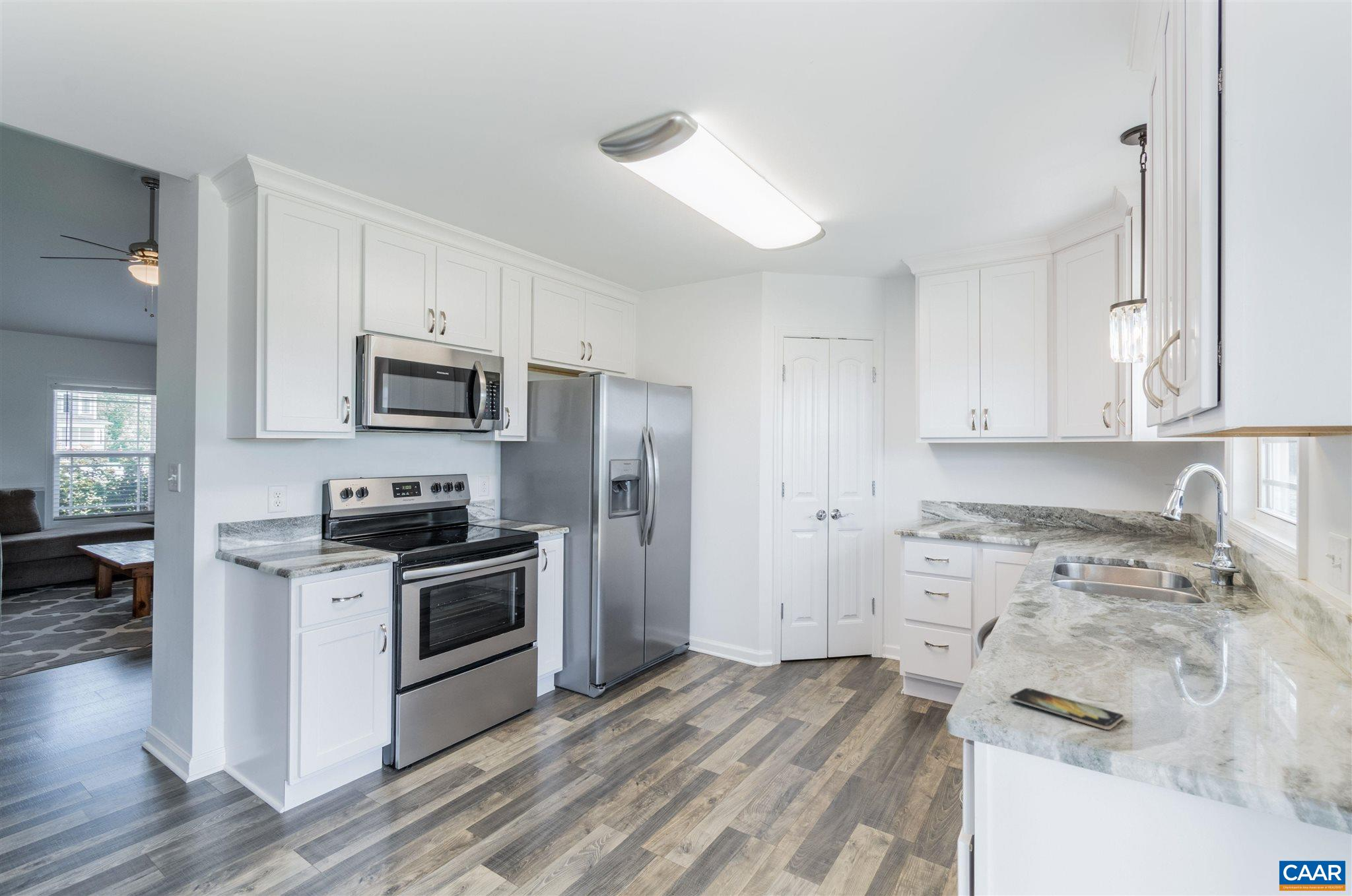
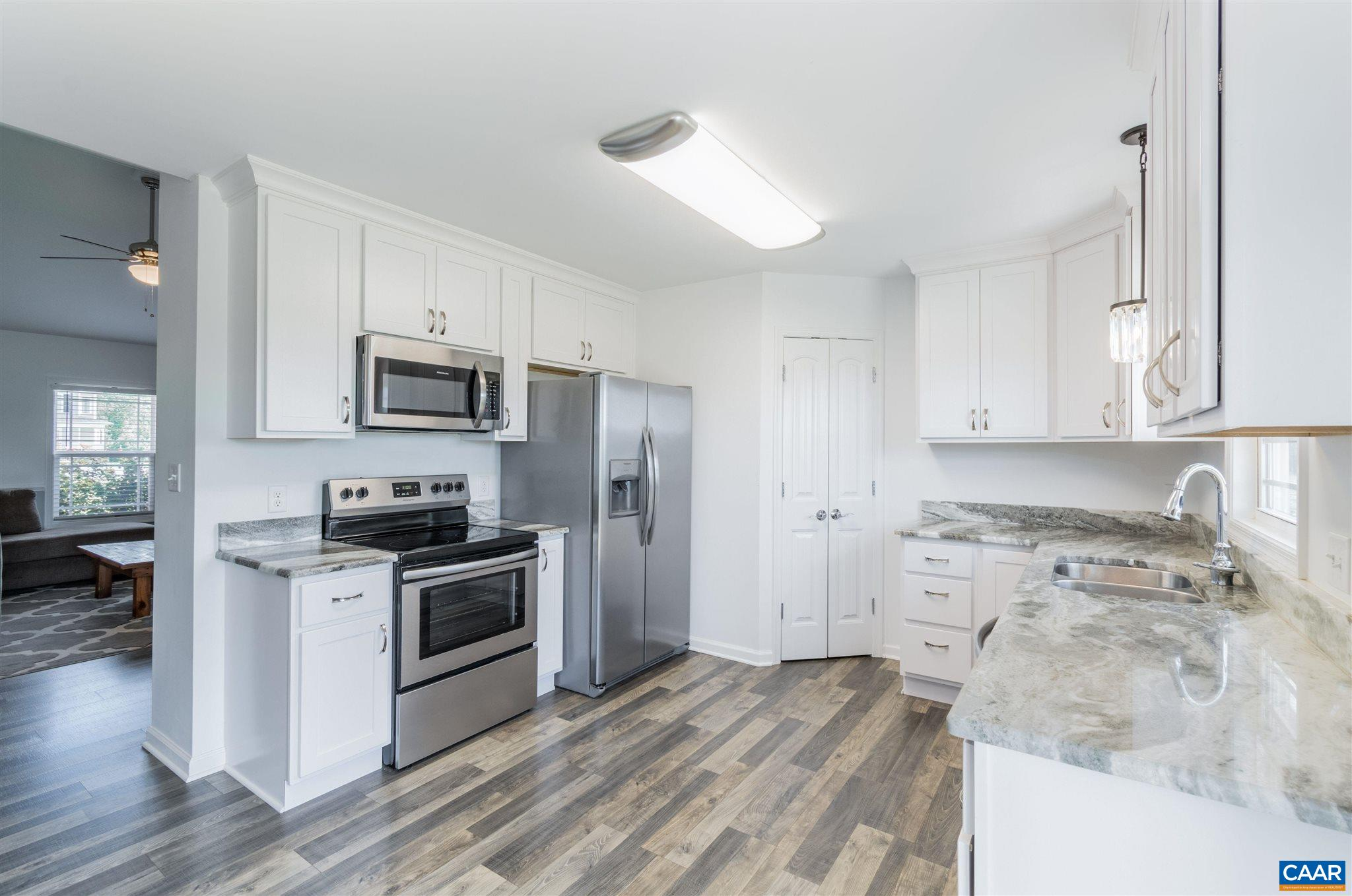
- smartphone (1064, 707)
